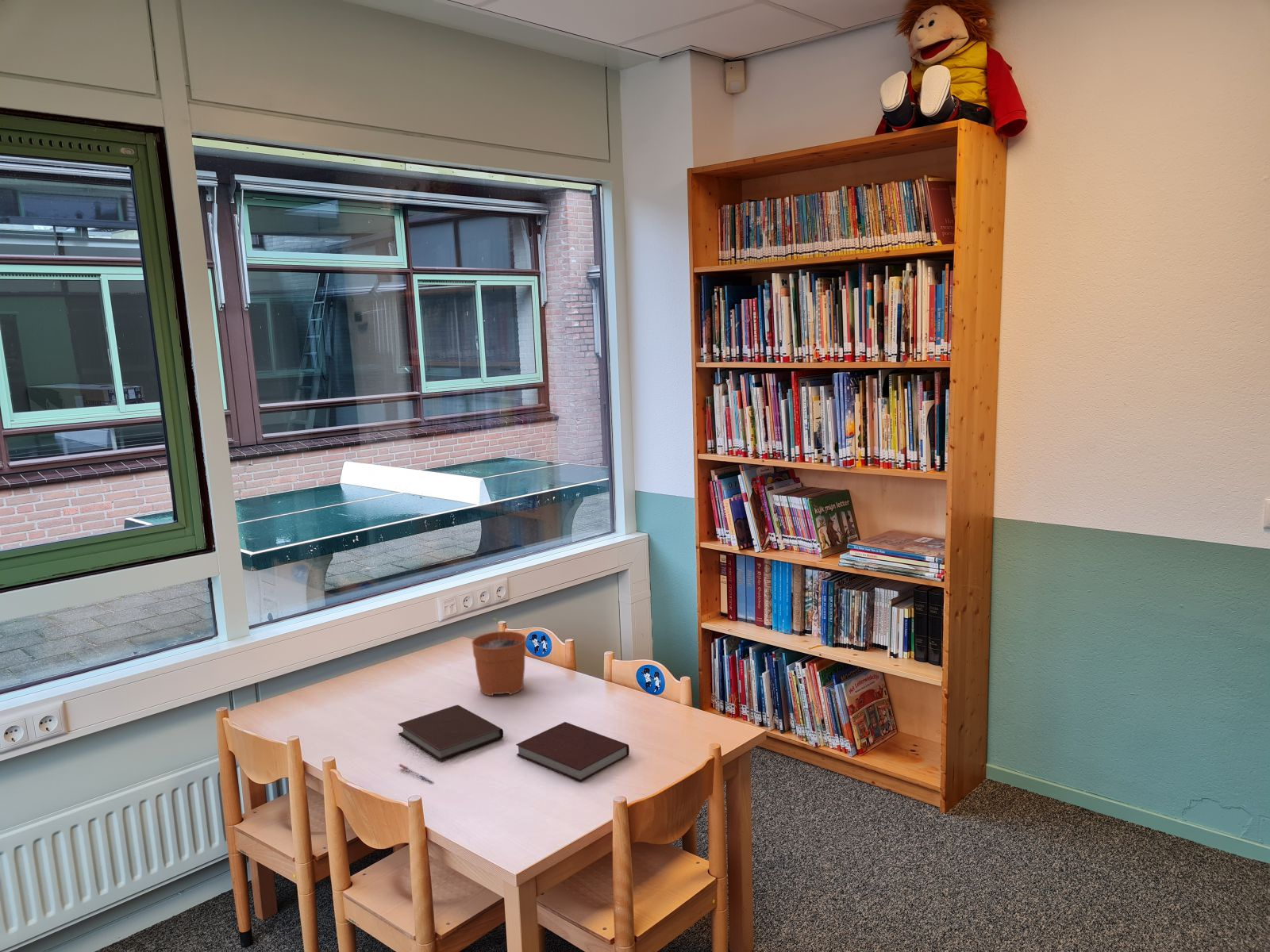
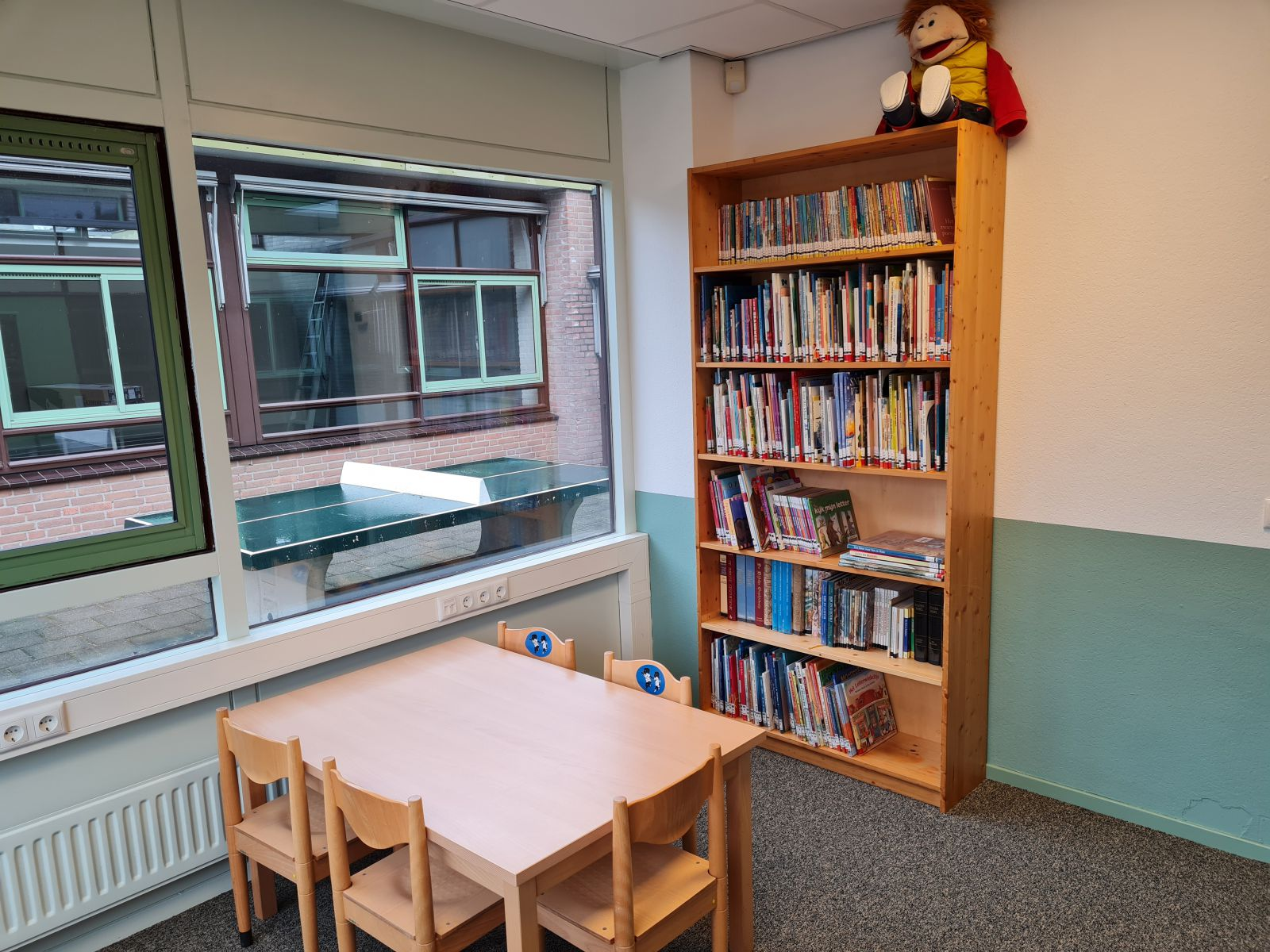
- notebook (572, 749)
- plant pot (499, 651)
- pen (415, 773)
- notebook (449, 731)
